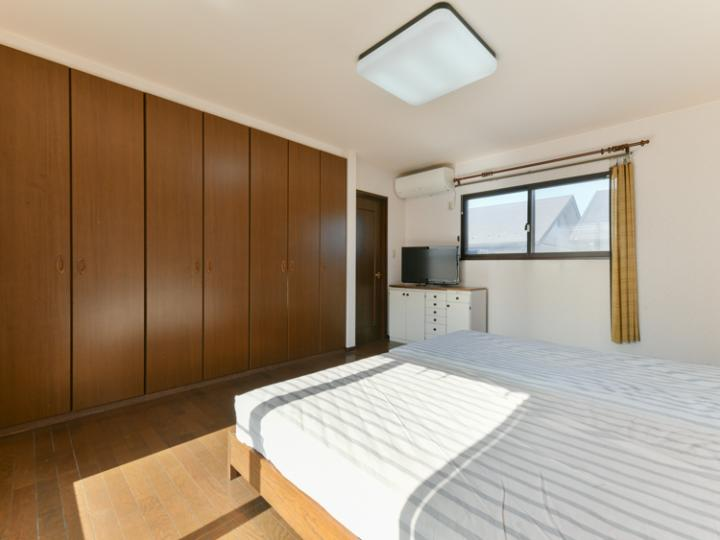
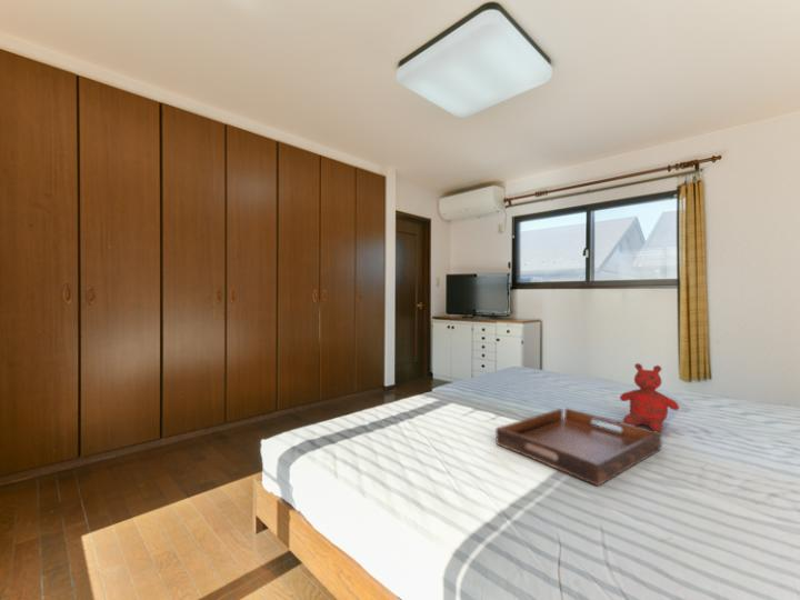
+ teddy bear (646, 396)
+ serving tray (577, 438)
